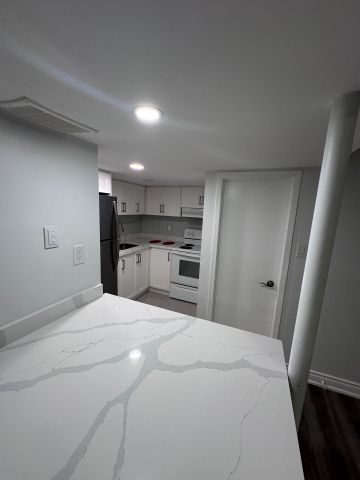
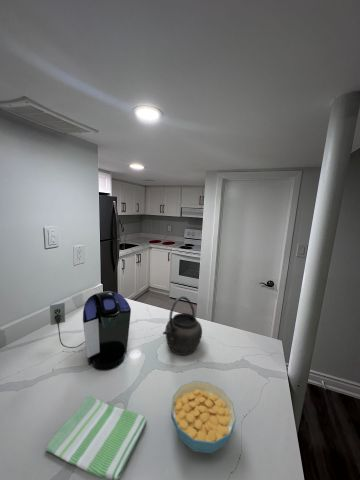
+ dish towel (100, 431)
+ coffee maker (93, 327)
+ kettle (179, 325)
+ cereal bowl (201, 420)
